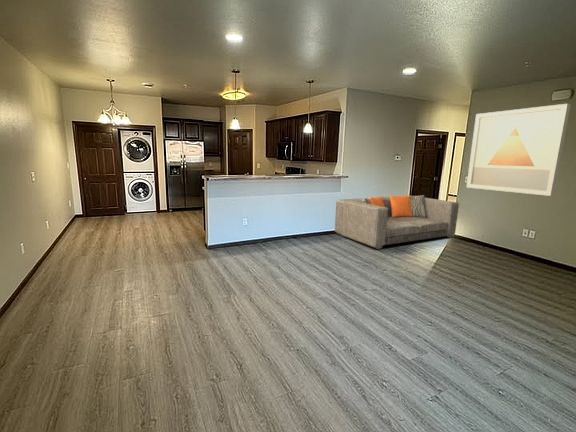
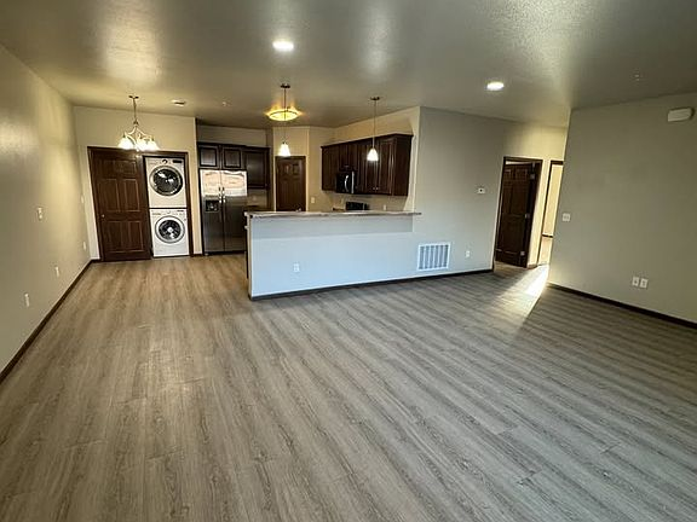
- wall art (511, 151)
- sofa (396, 216)
